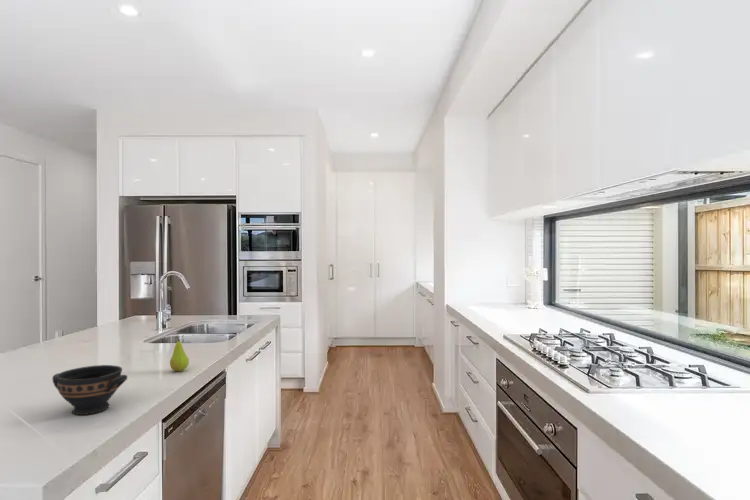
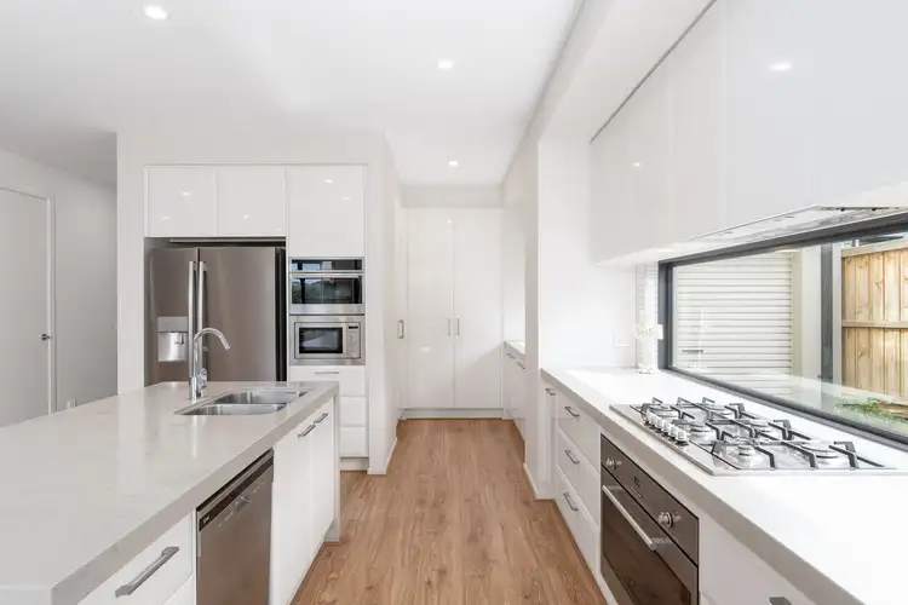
- fruit (179, 353)
- bowl (90, 390)
